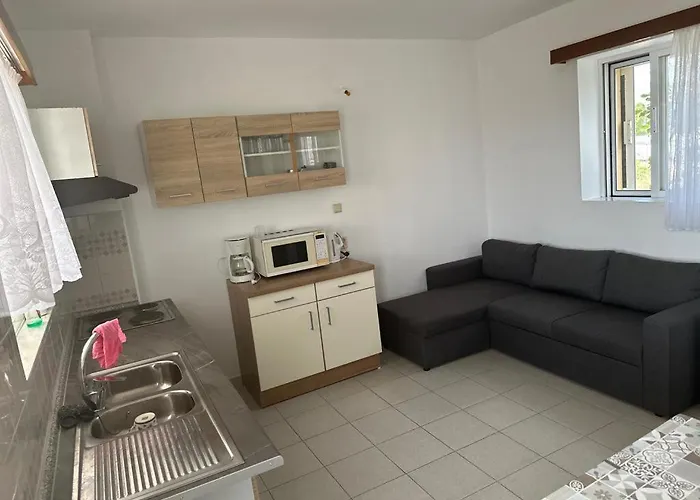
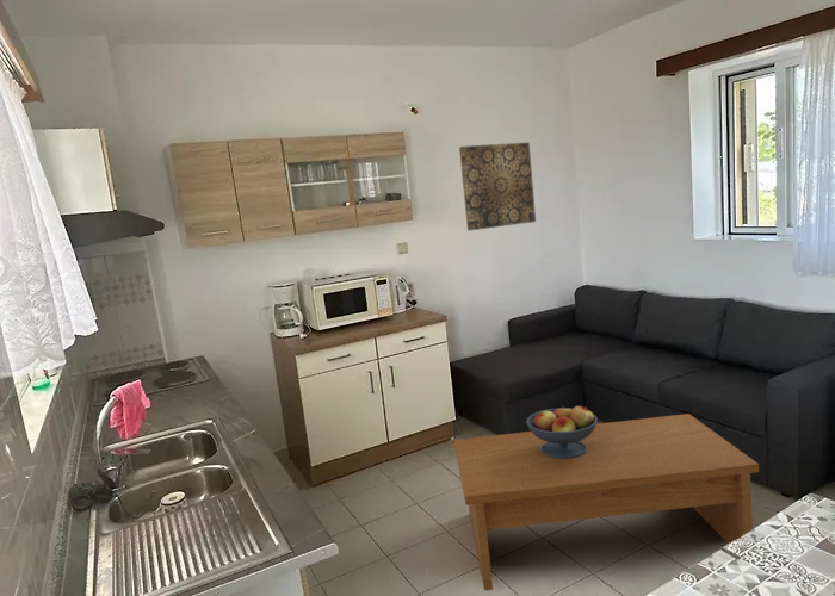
+ coffee table (592, 493)
+ fruit bowl (562, 428)
+ wall art (499, 185)
